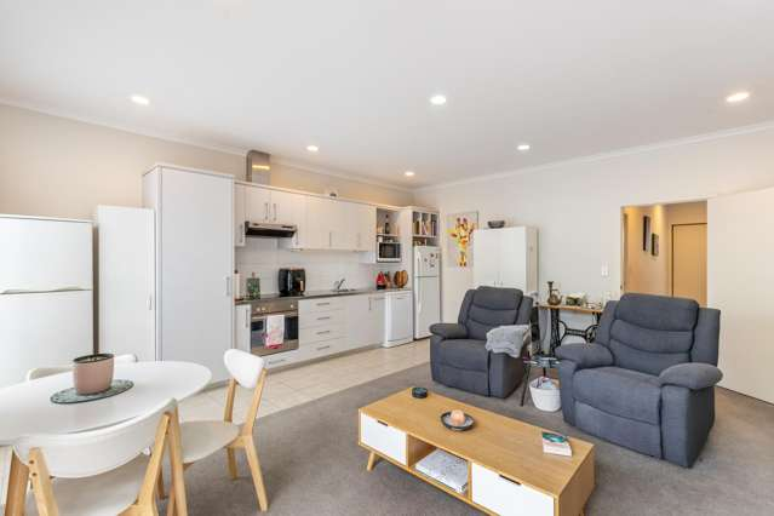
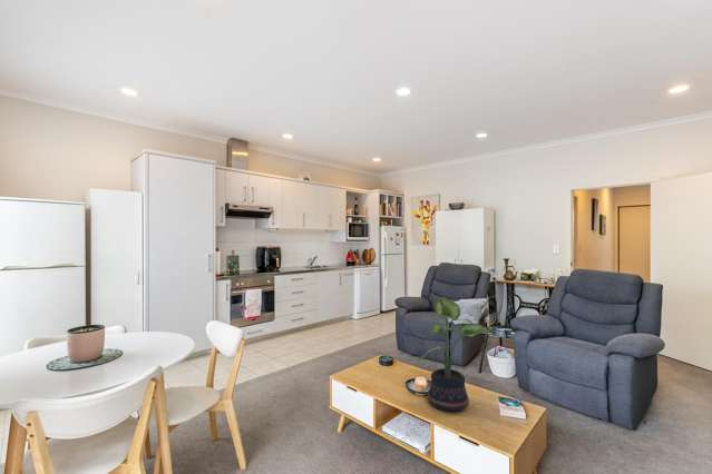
+ potted plant (452, 350)
